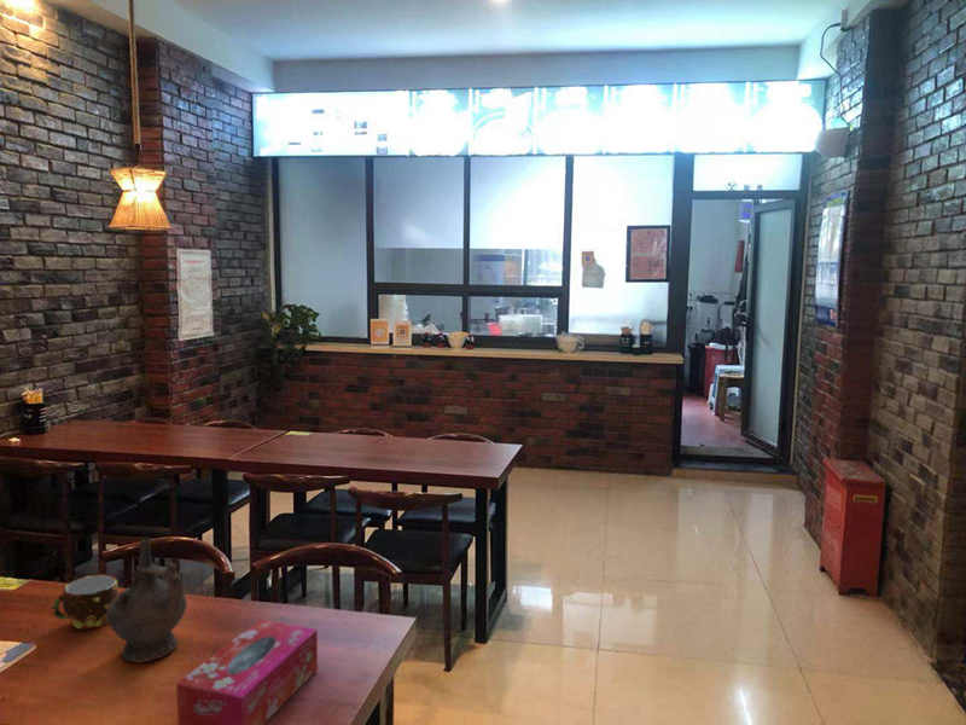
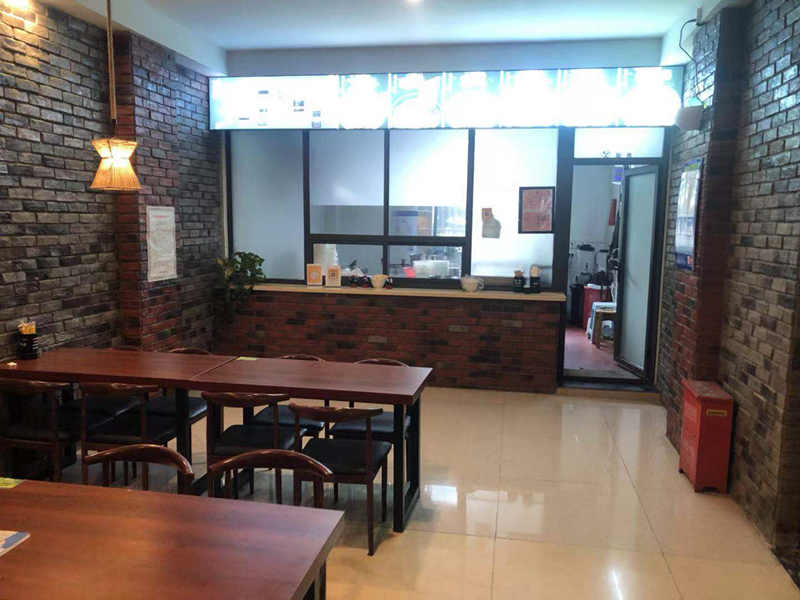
- tissue box (252, 675)
- cup (88, 604)
- ceremonial vessel (150, 594)
